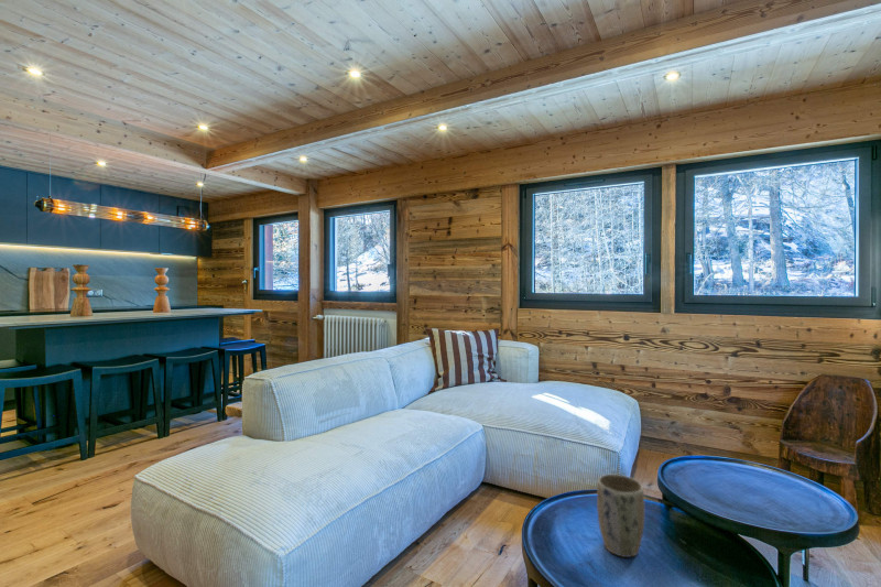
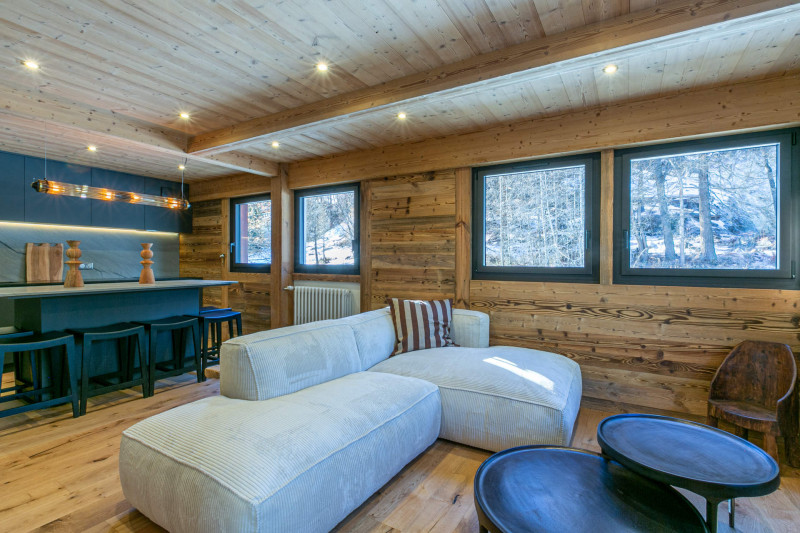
- plant pot (620, 514)
